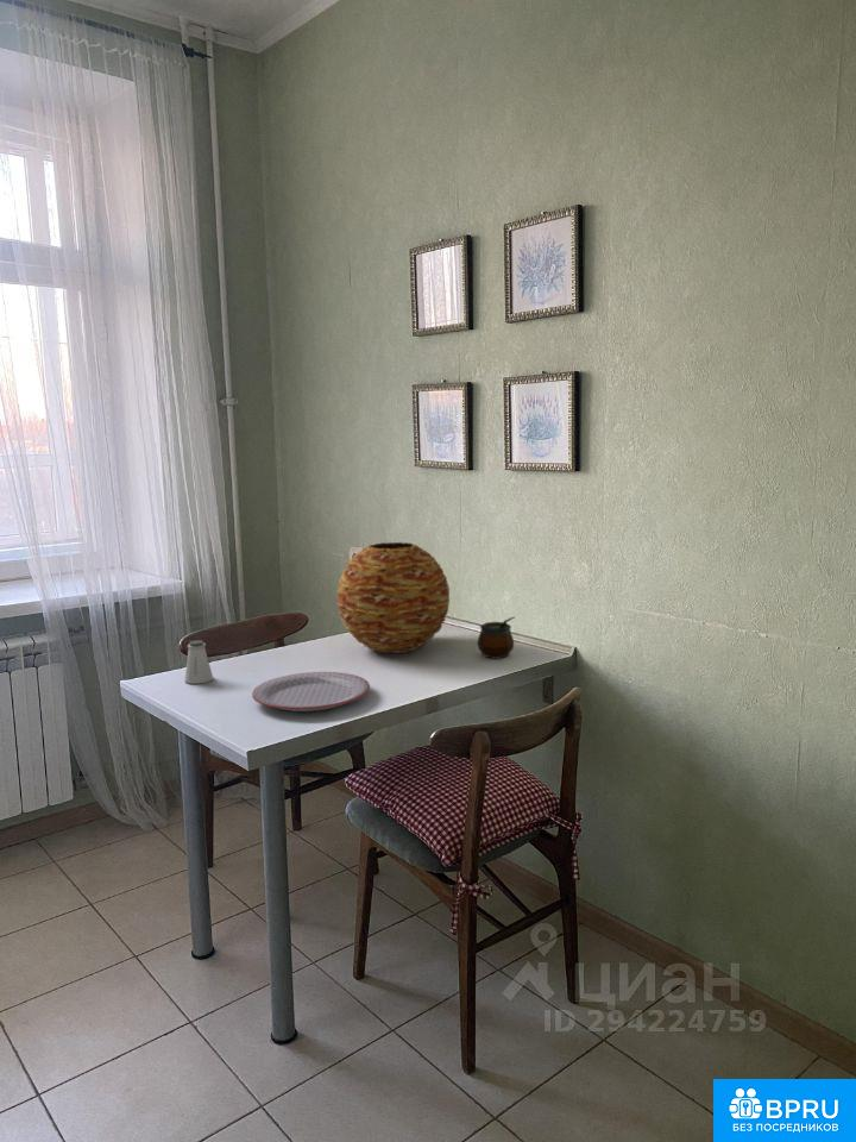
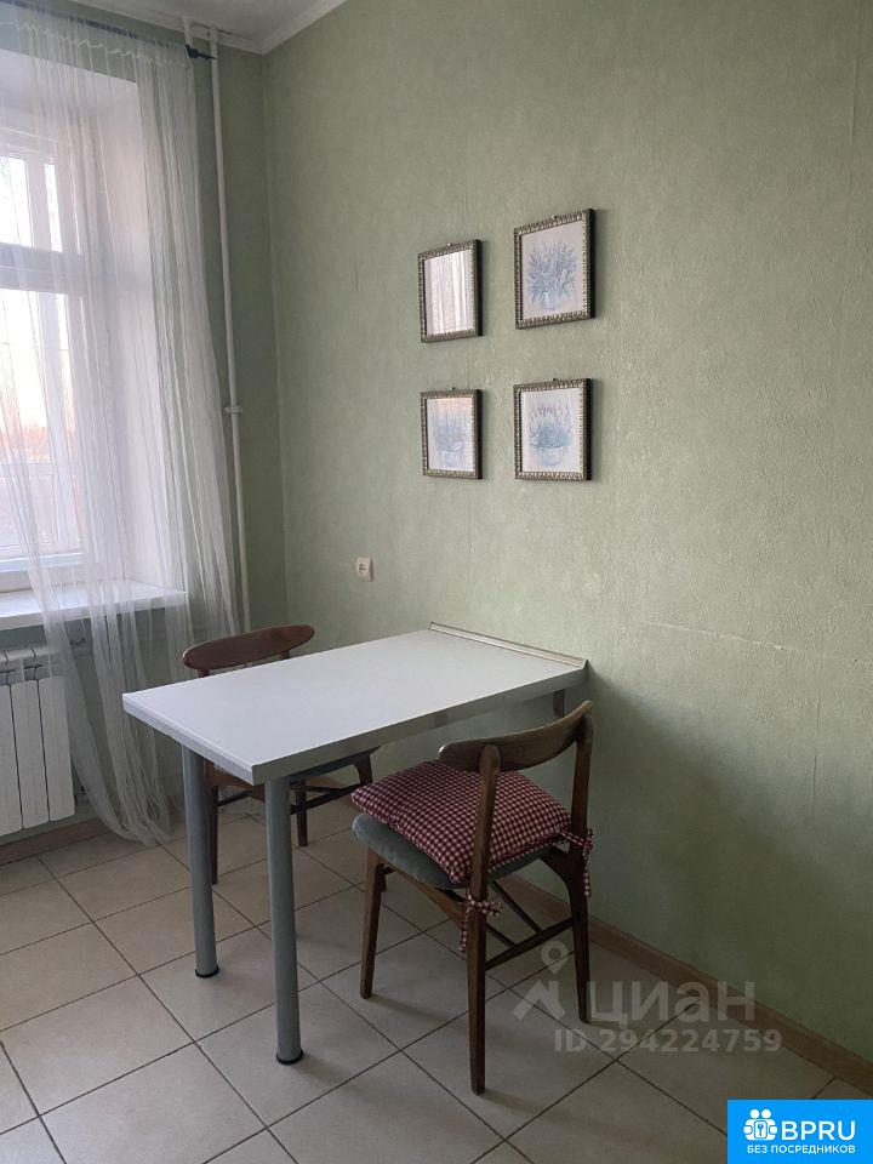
- plate (311, 692)
- vase (394, 596)
- saltshaker (197, 660)
- gourd (499, 634)
